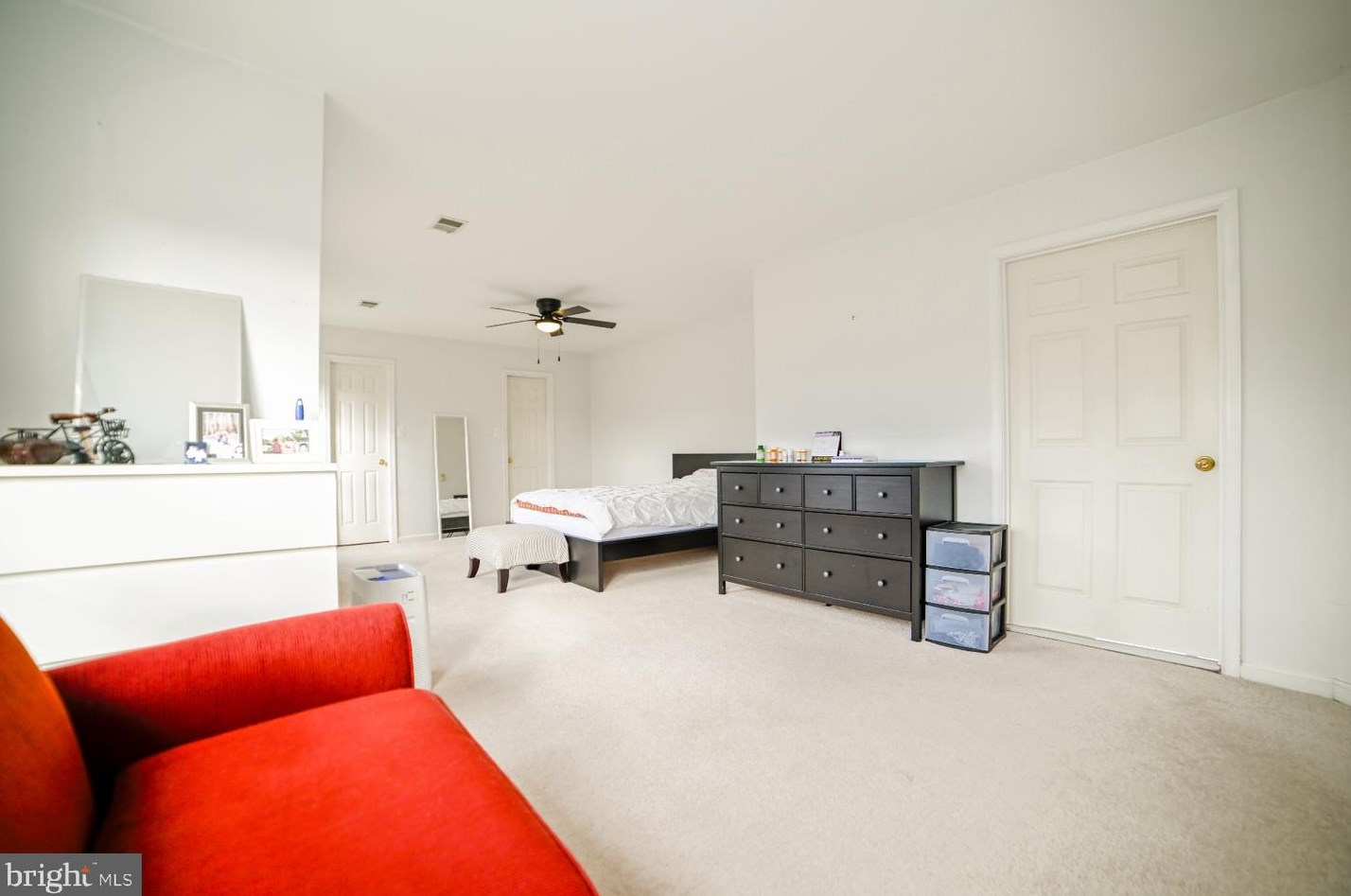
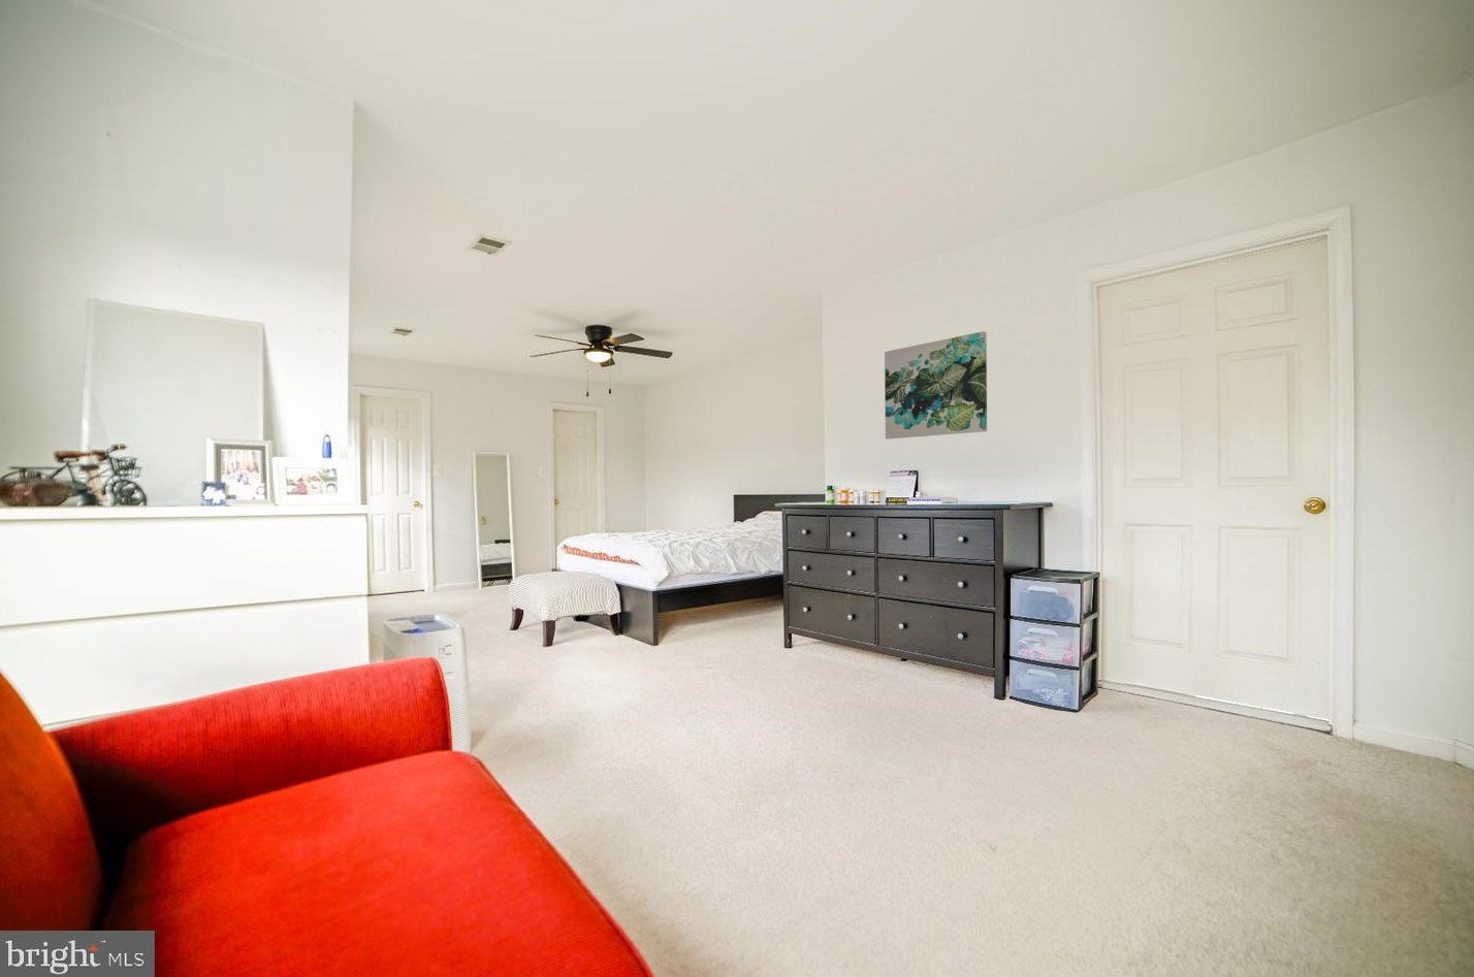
+ wall art (932, 389)
